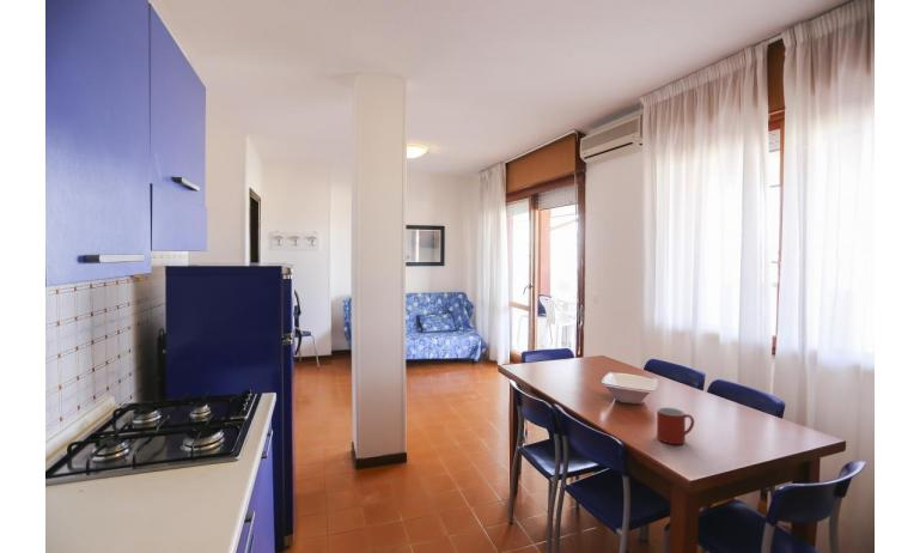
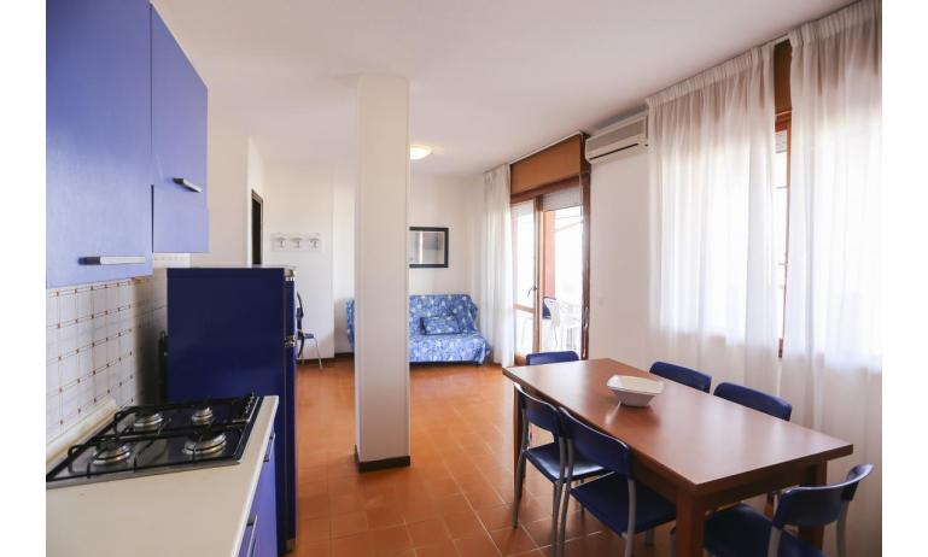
- mug (675, 425)
